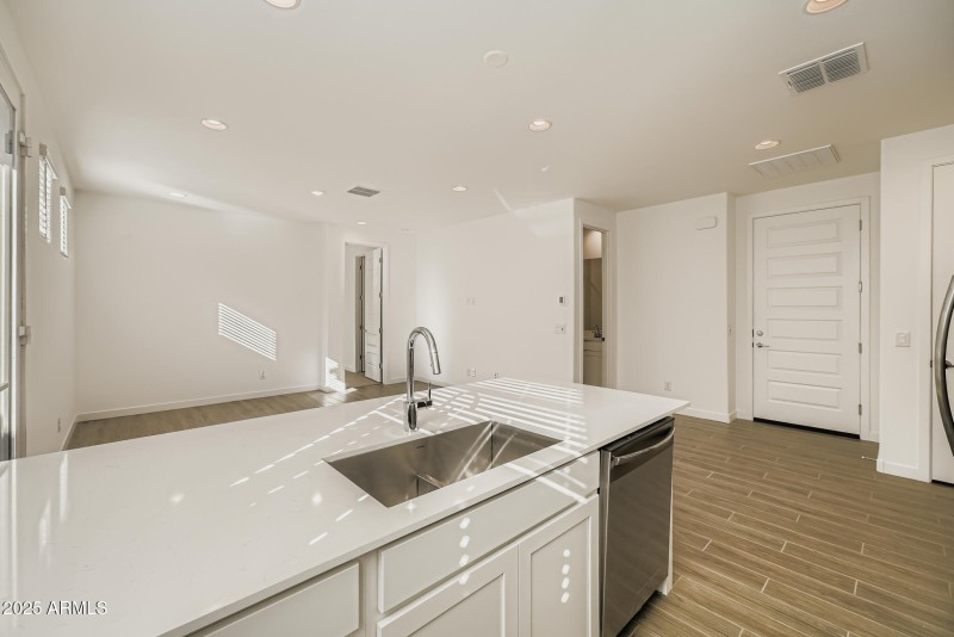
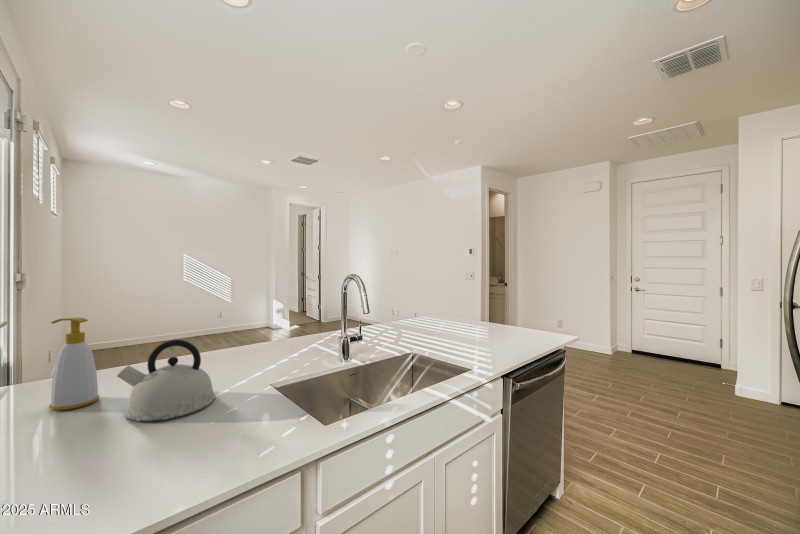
+ soap bottle (74, 360)
+ kettle (168, 372)
